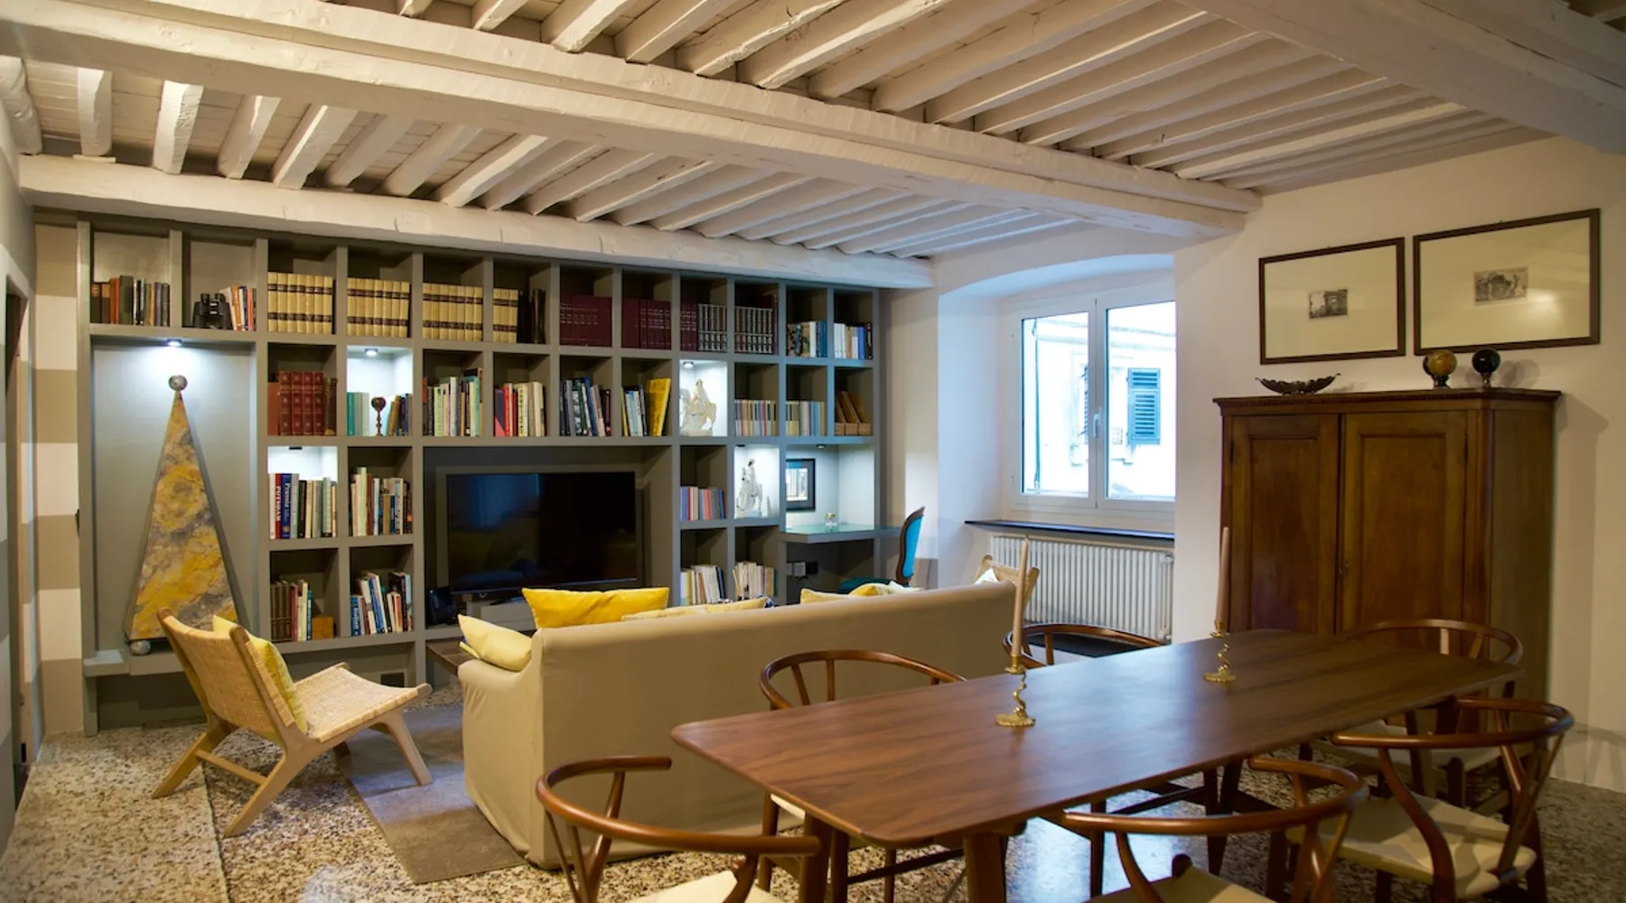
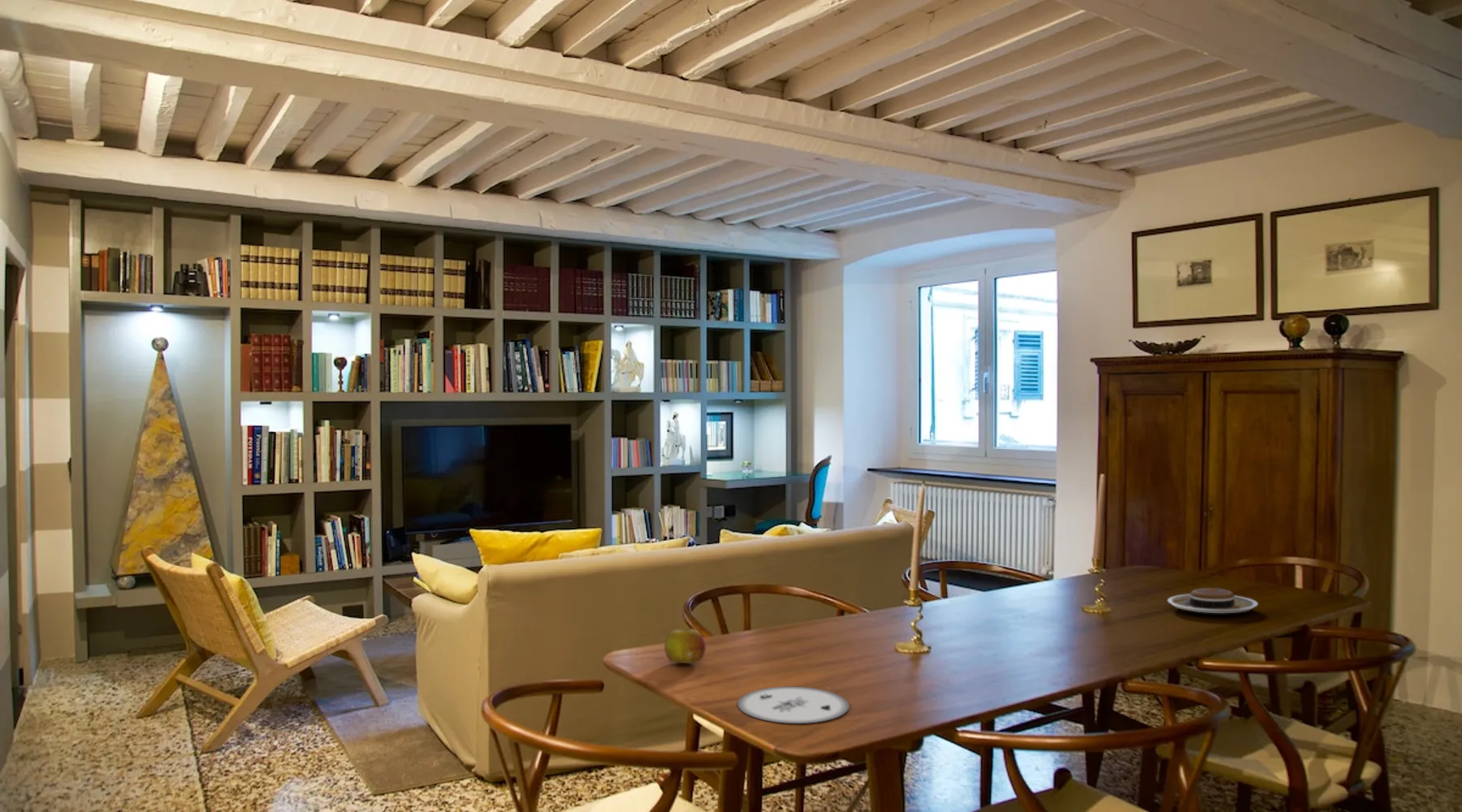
+ fruit (685, 646)
+ plate (1212, 599)
+ plate (793, 702)
